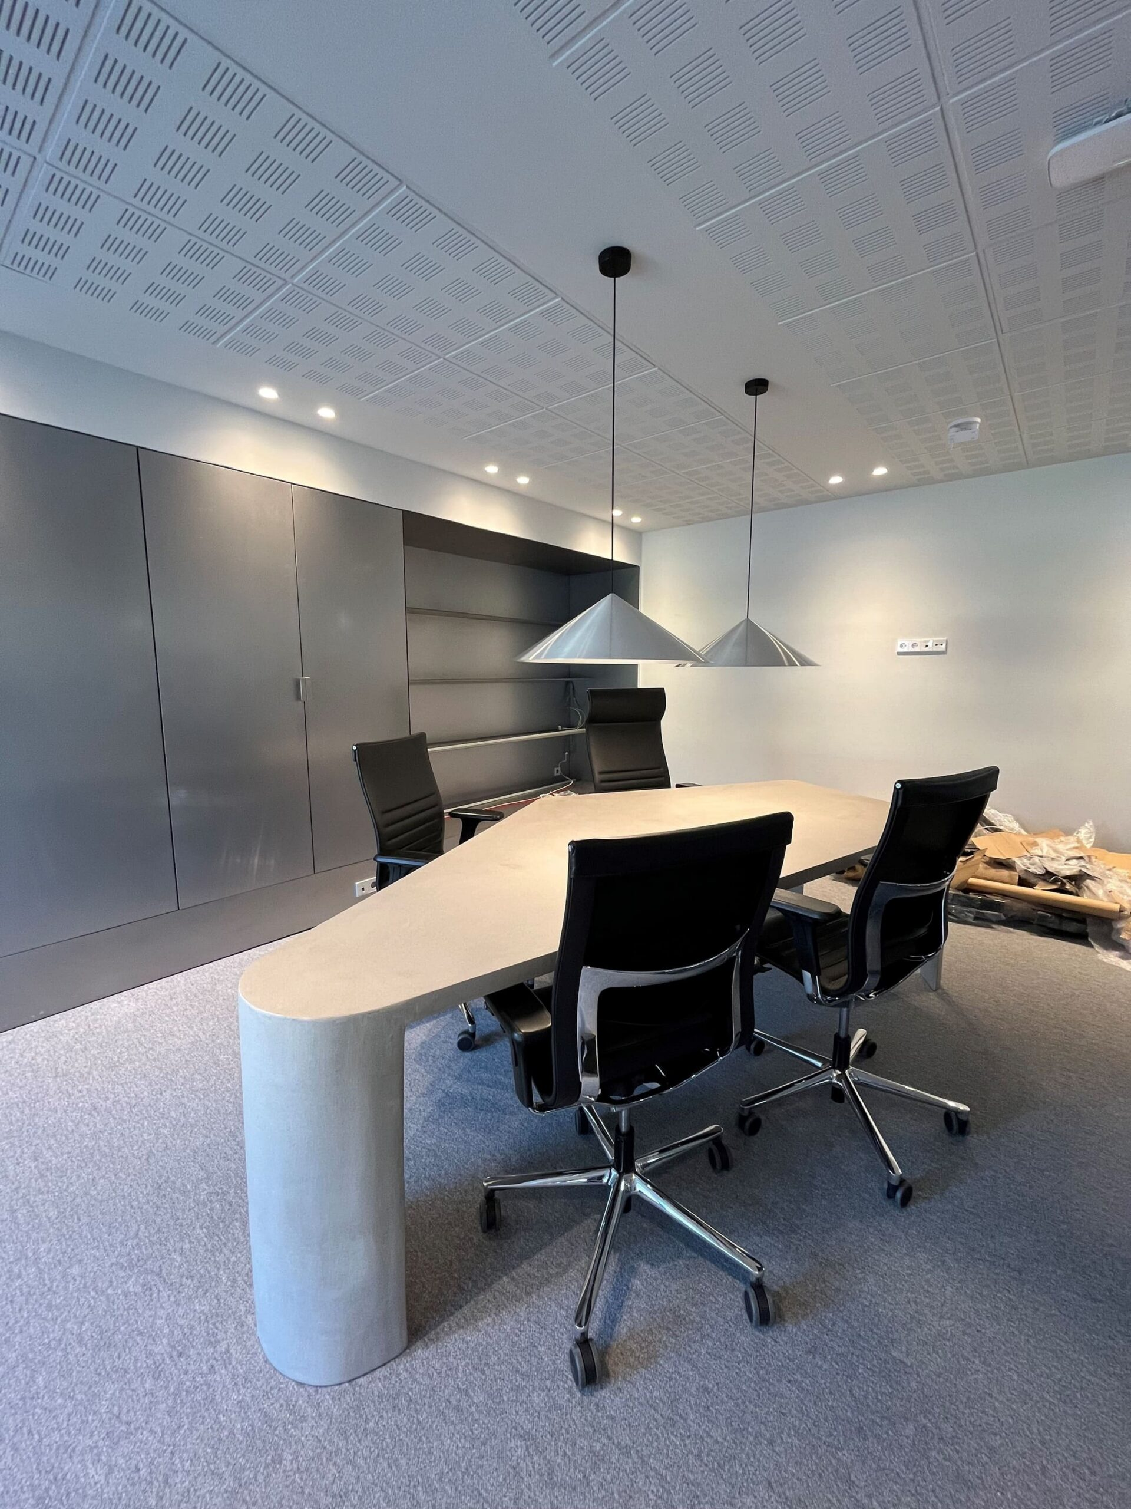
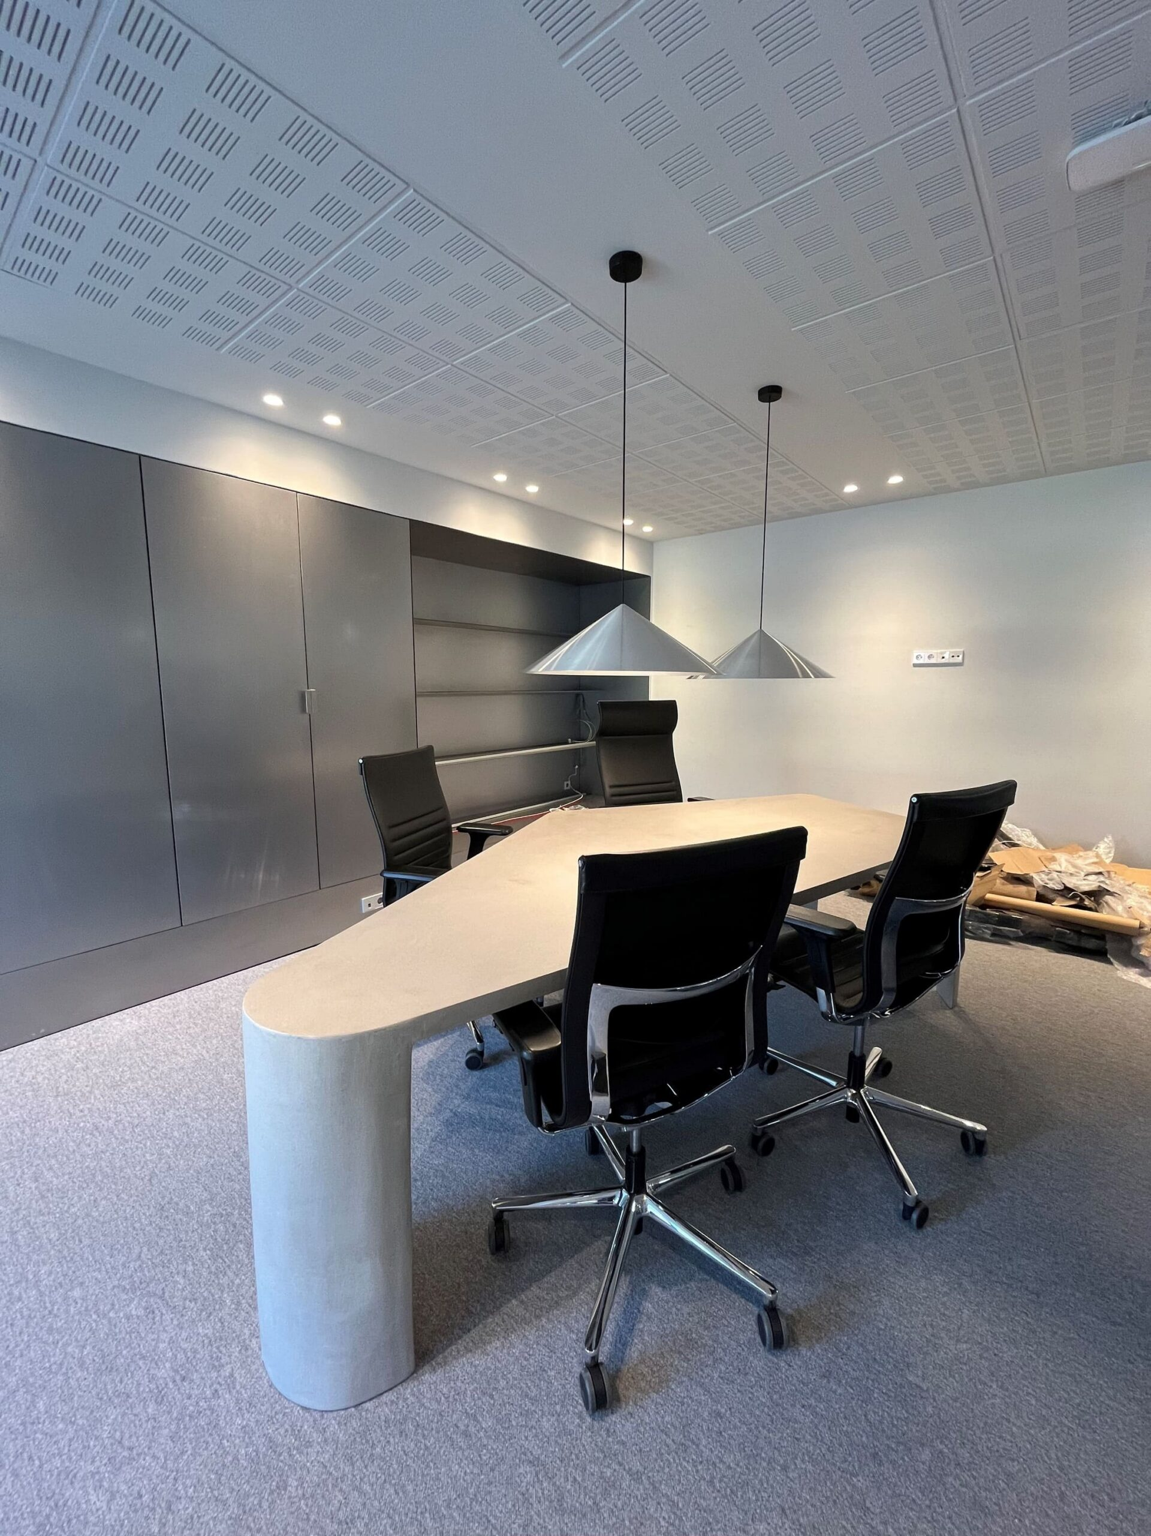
- smoke detector (963, 435)
